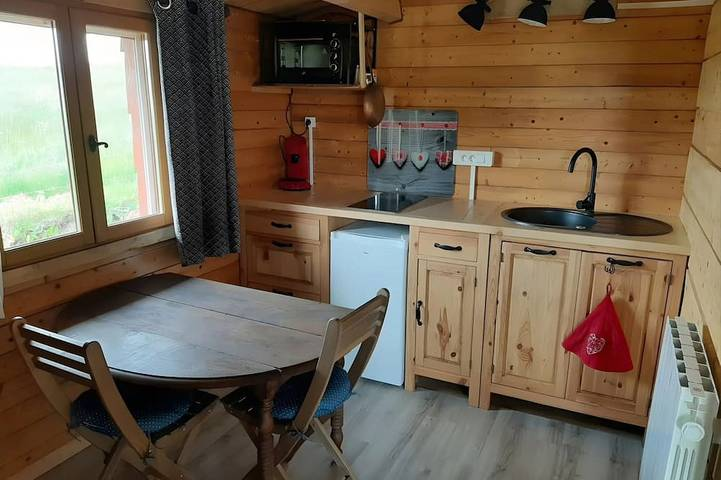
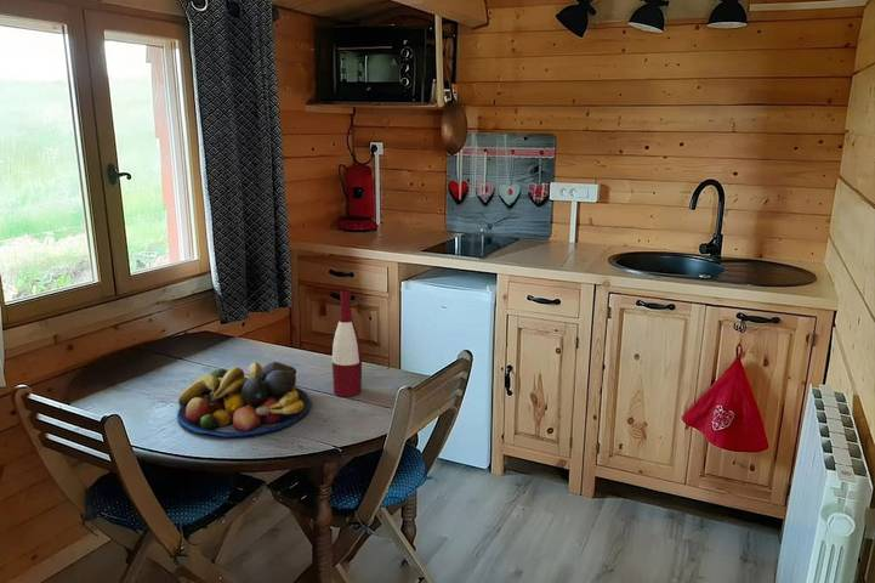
+ fruit bowl (243, 387)
+ alcohol (346, 341)
